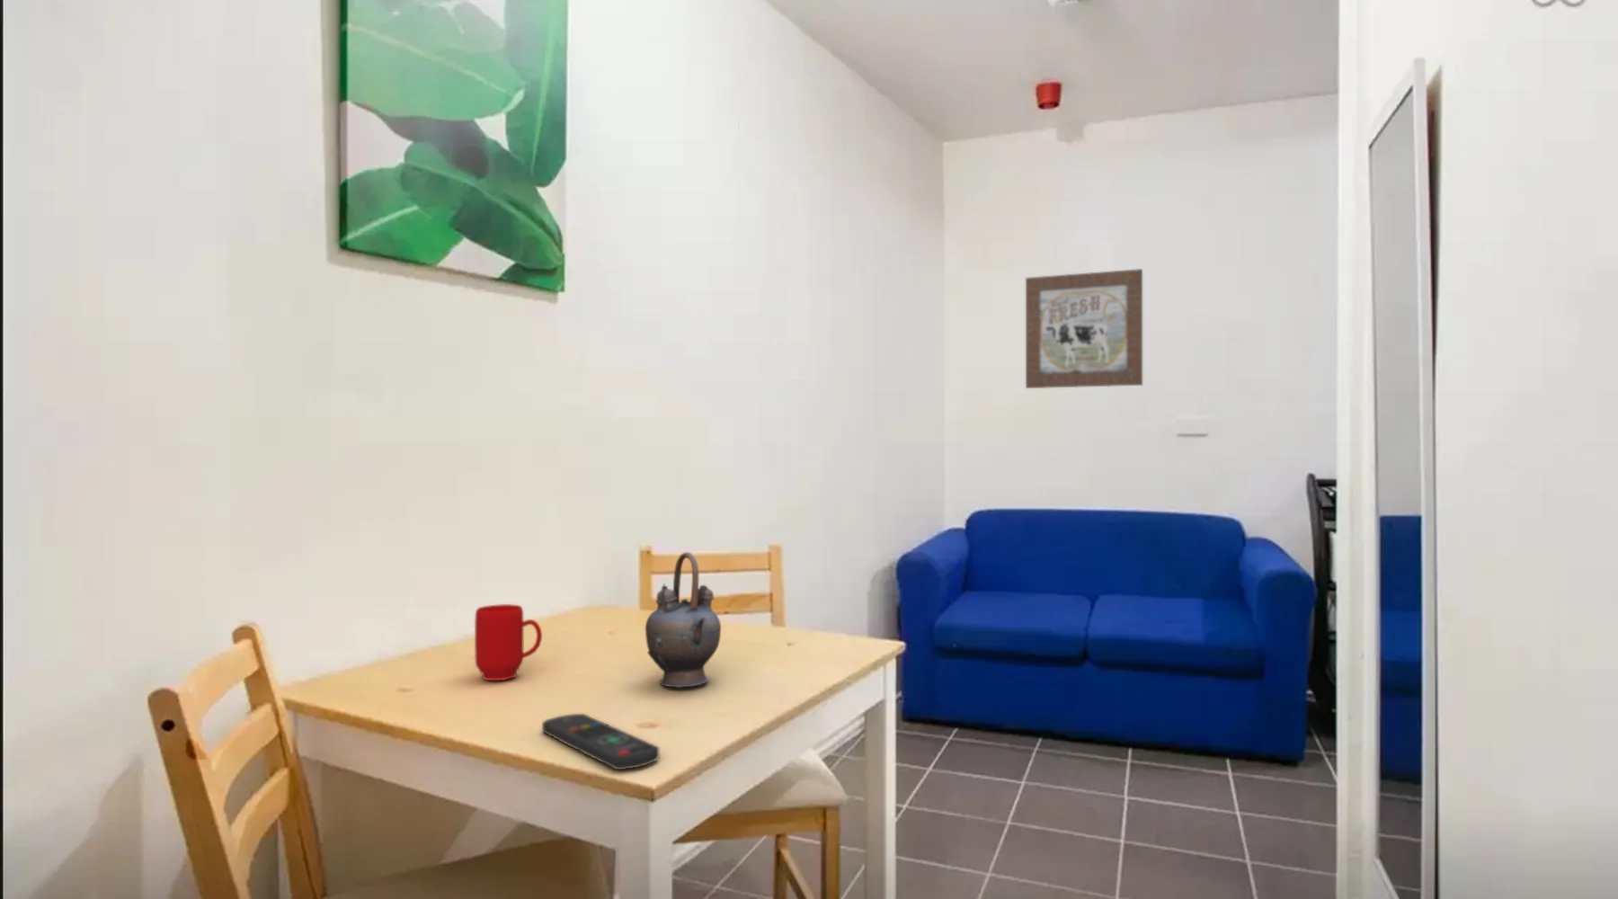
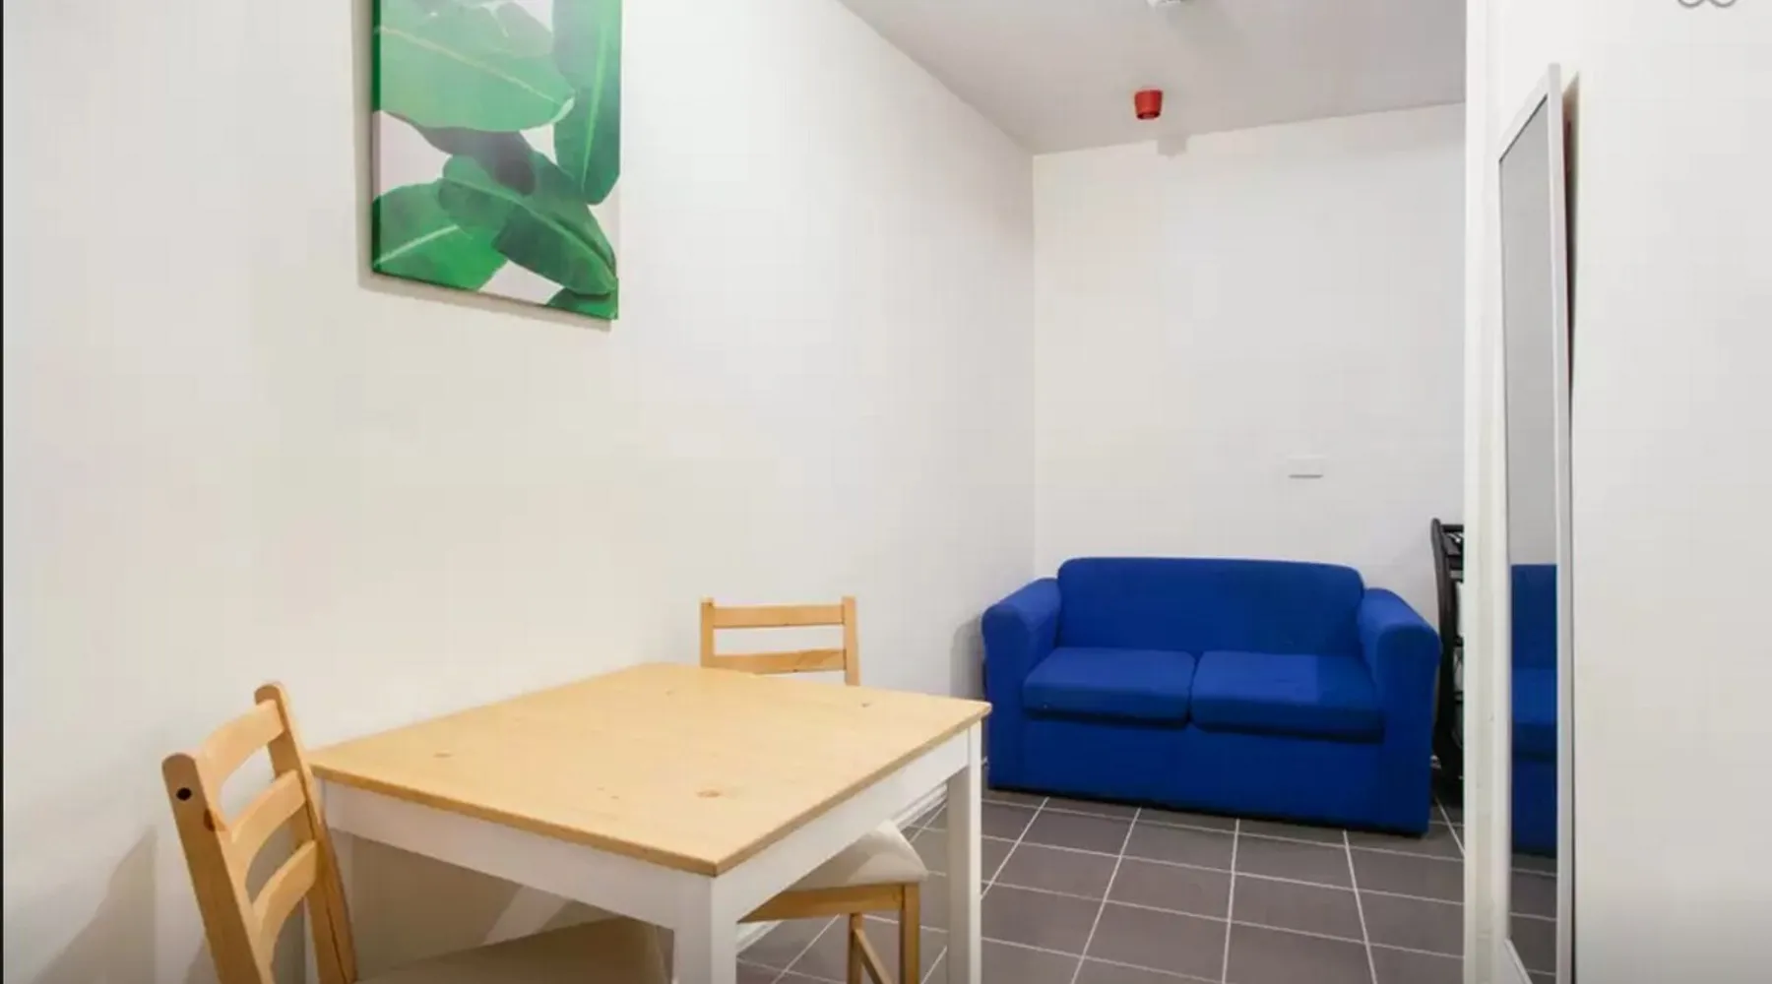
- mug (509, 642)
- teapot (686, 619)
- wall art (1082, 330)
- remote control (598, 738)
